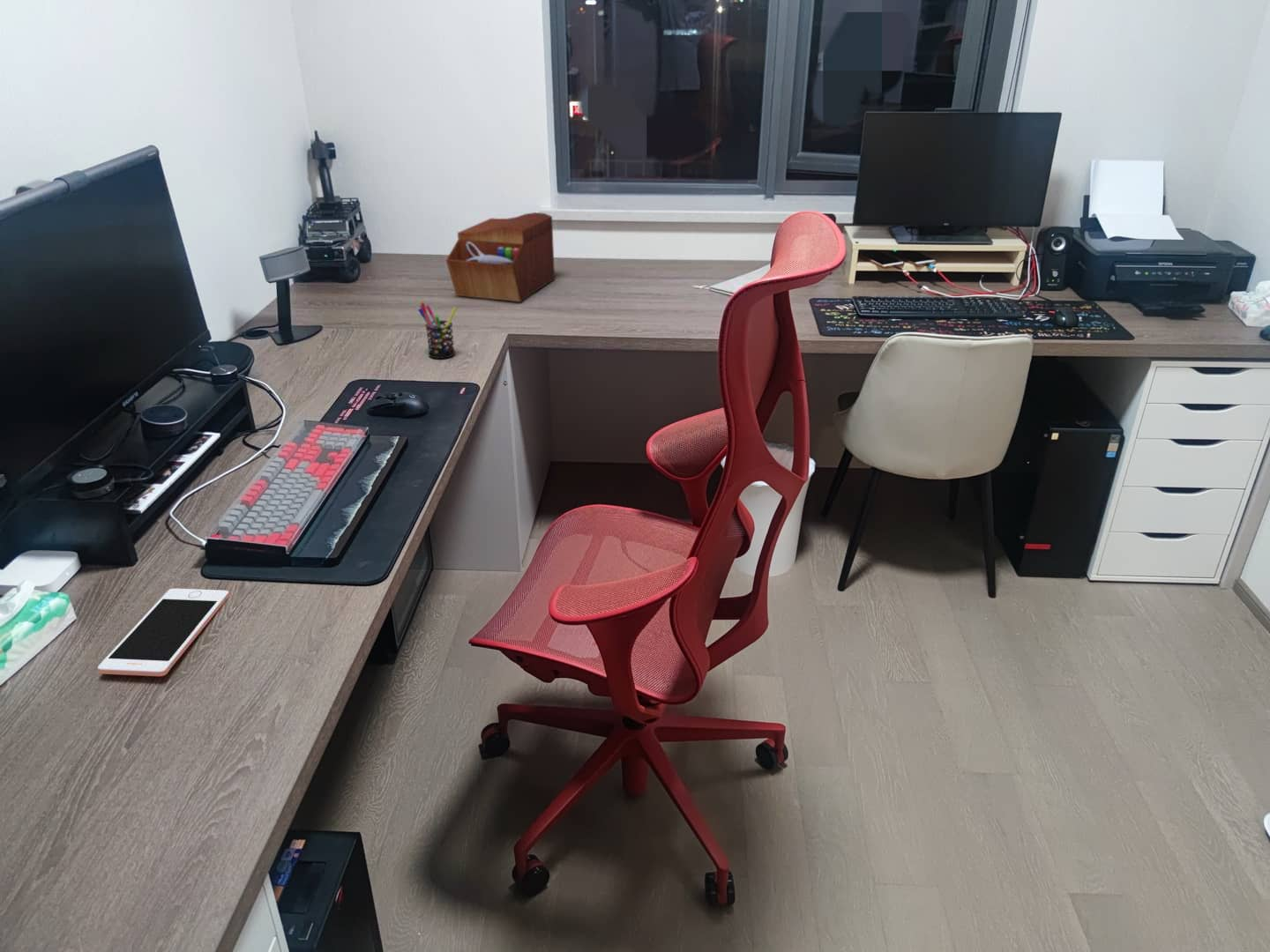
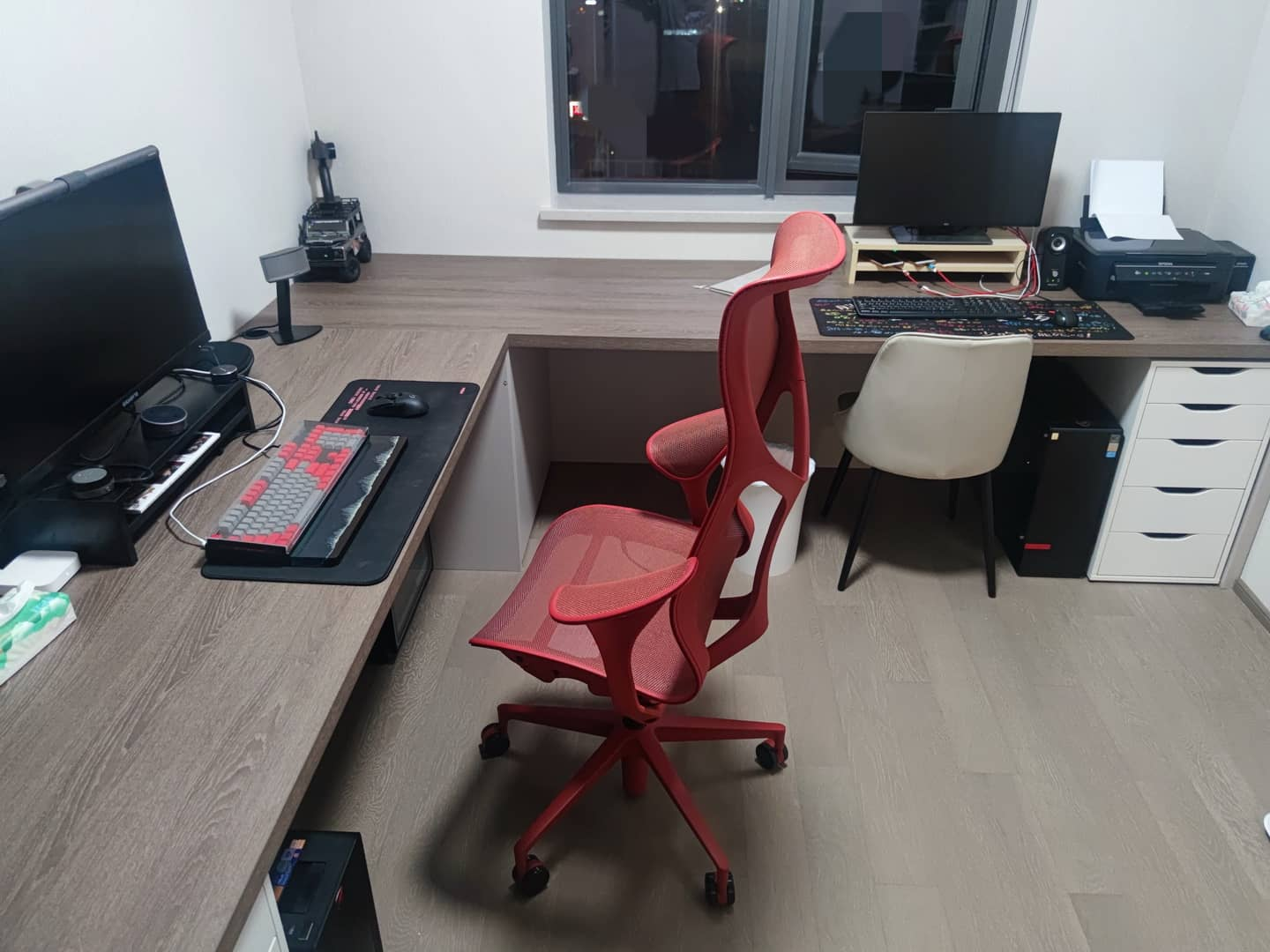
- pen holder (437, 329)
- cell phone (168, 629)
- sewing box (499, 255)
